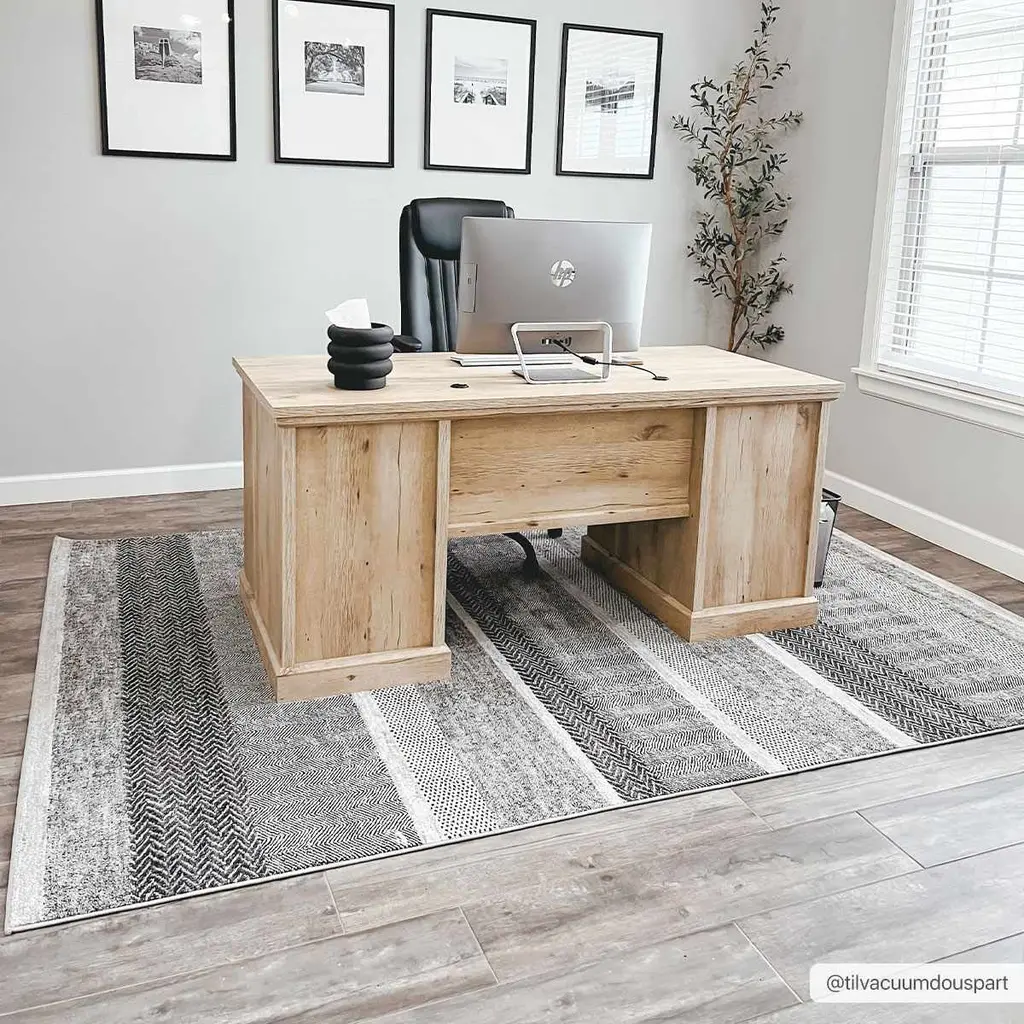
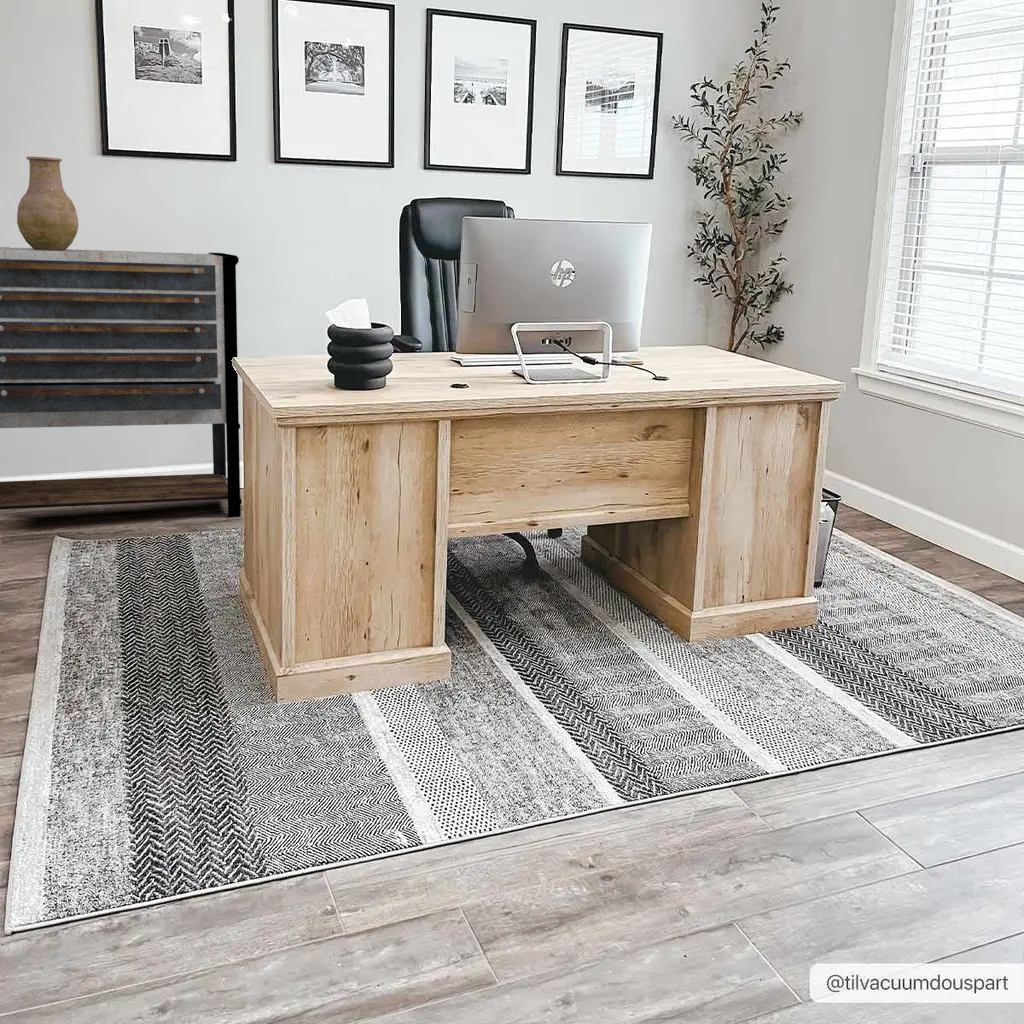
+ vase (46, 204)
+ dresser (102, 386)
